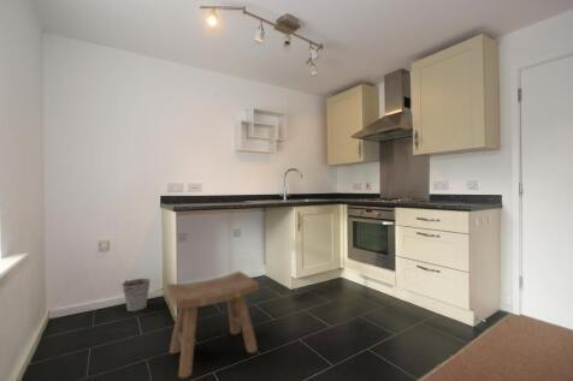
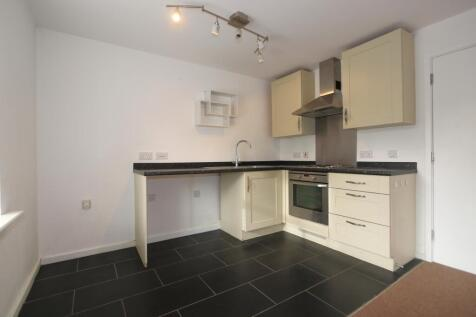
- stool (208, 304)
- bucket (136, 294)
